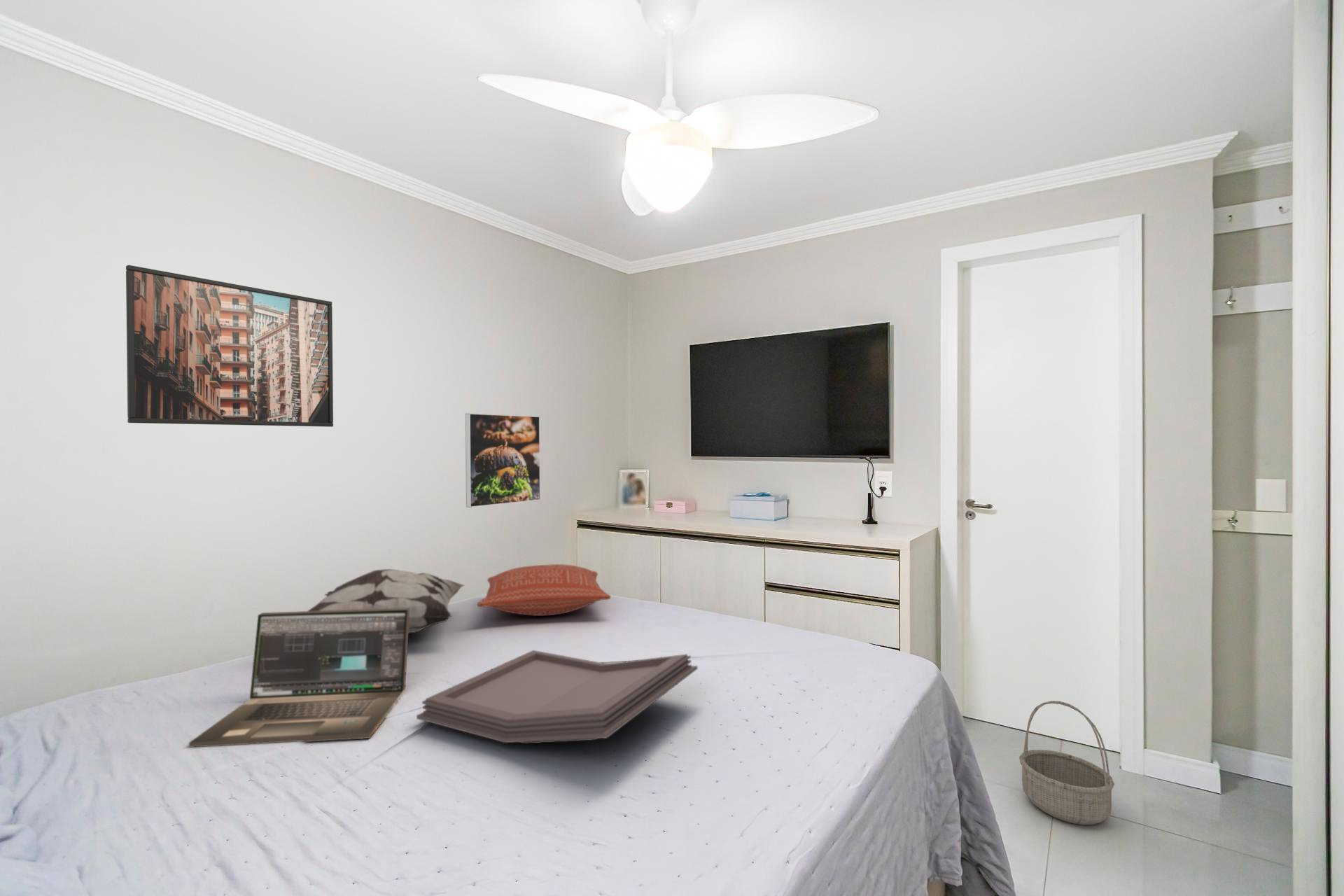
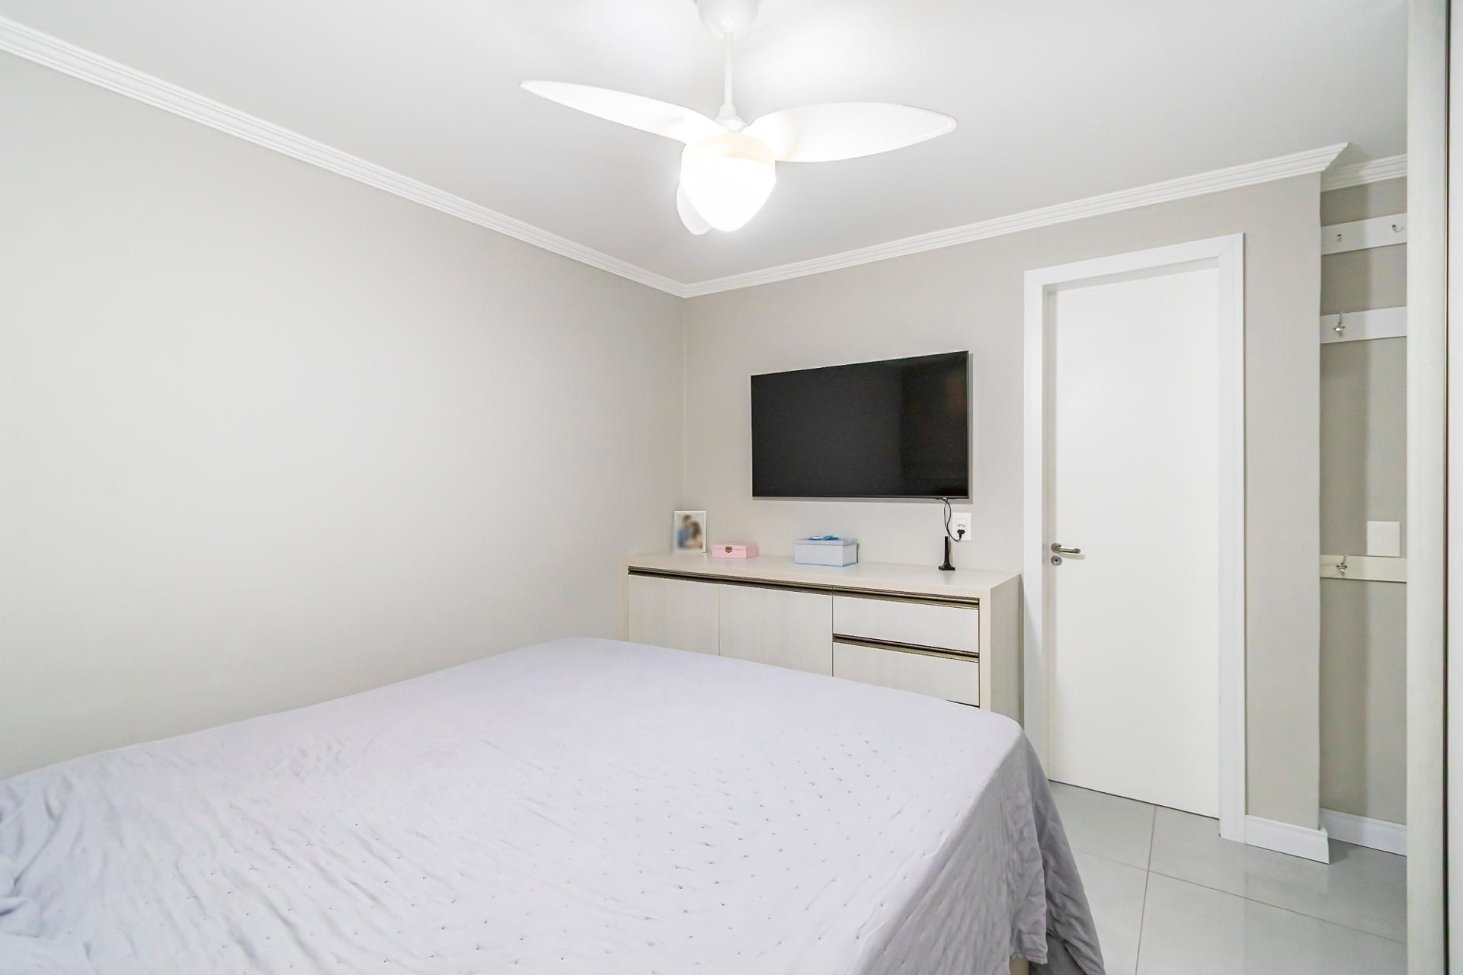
- serving tray (563, 690)
- decorative pillow (385, 603)
- pillow (544, 587)
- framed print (505, 459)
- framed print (241, 355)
- laptop (311, 670)
- basket (1065, 755)
